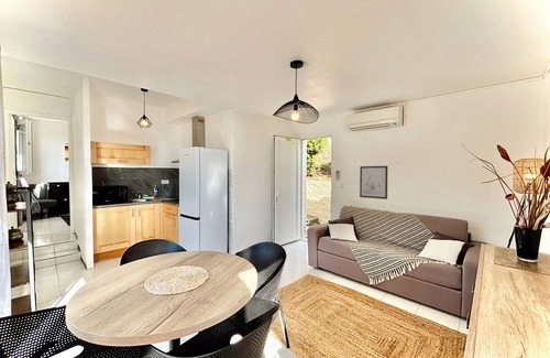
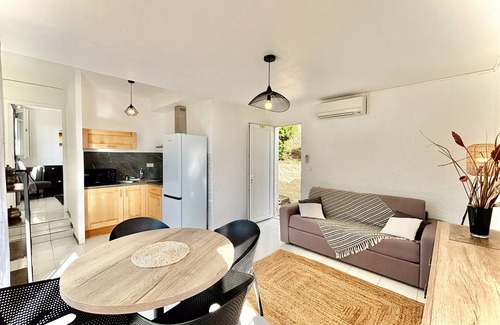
- wall art (373, 182)
